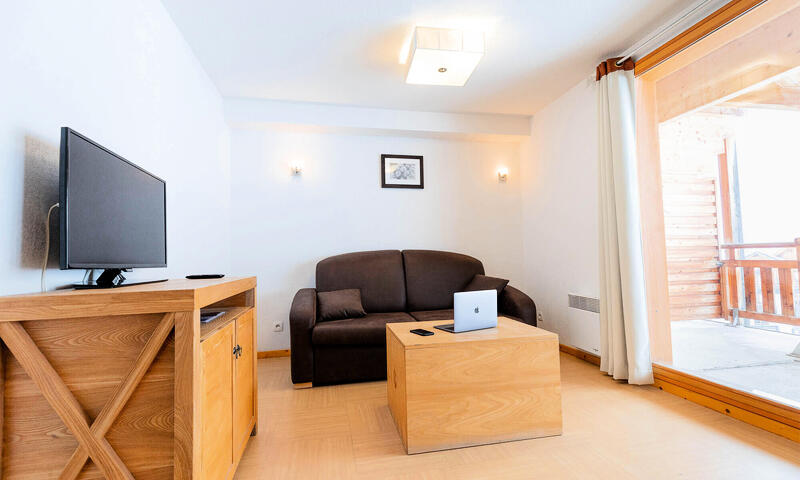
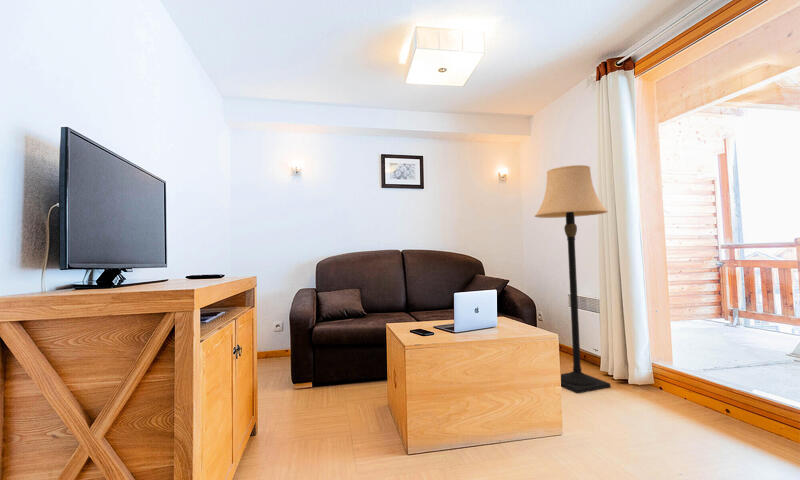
+ lamp (572, 275)
